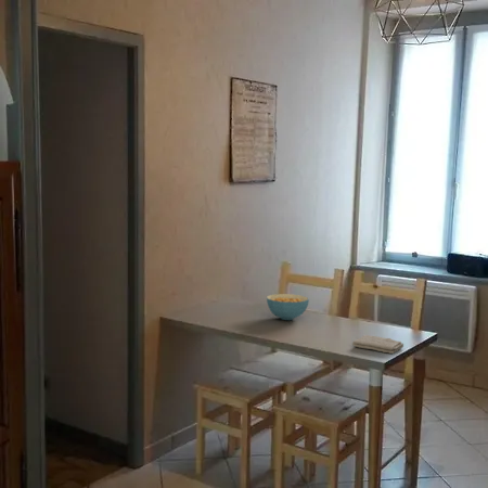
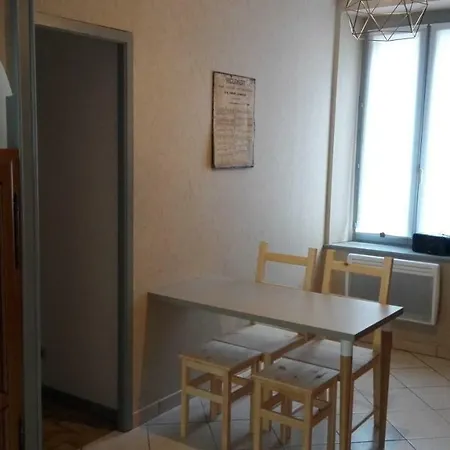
- cereal bowl (286, 308)
- washcloth (377, 343)
